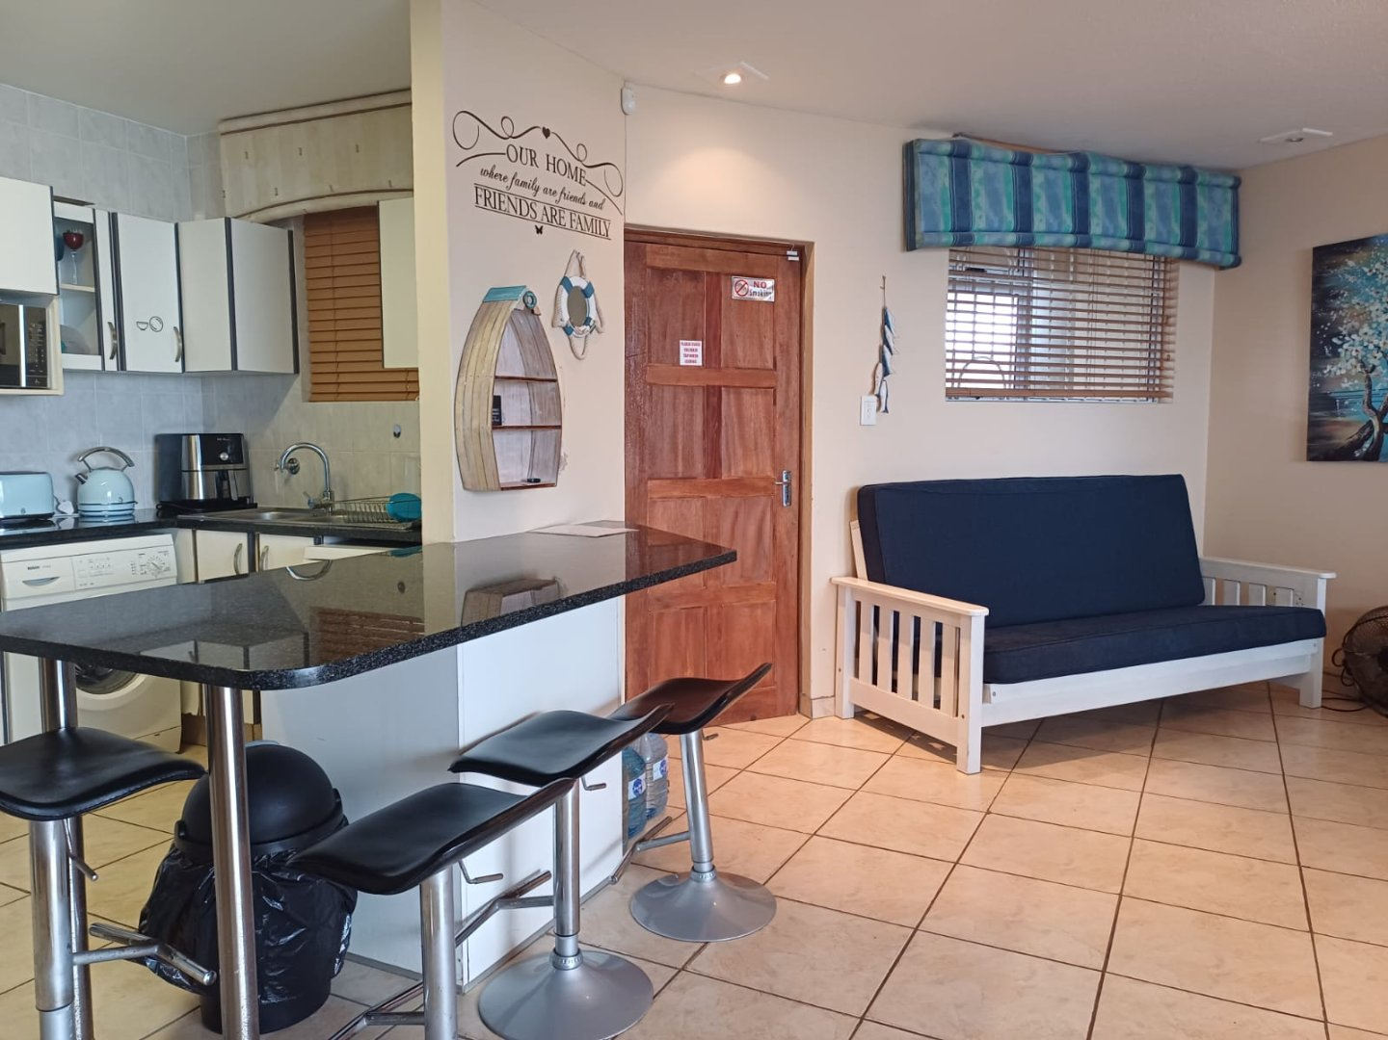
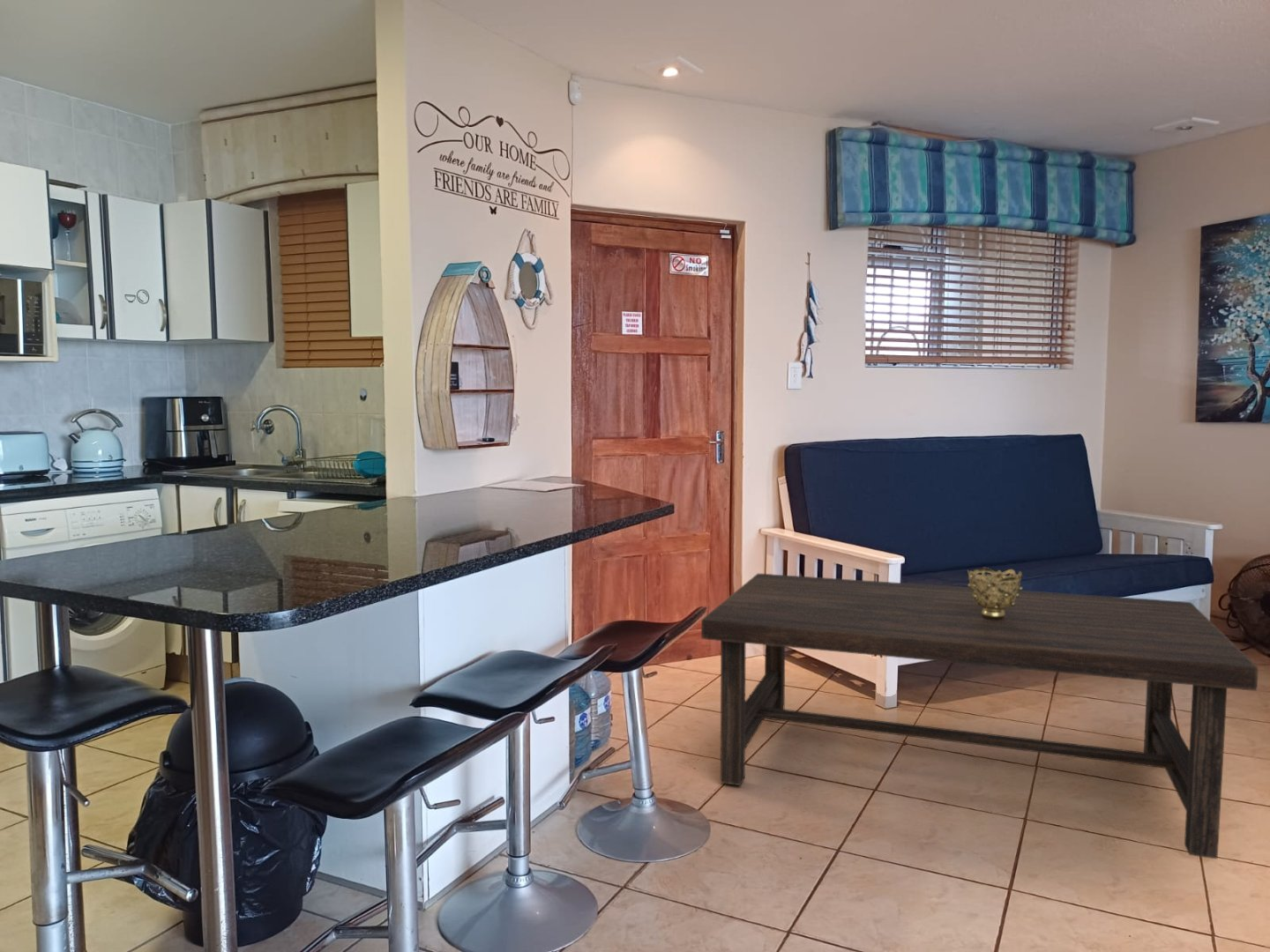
+ decorative bowl (994, 593)
+ coffee table (952, 662)
